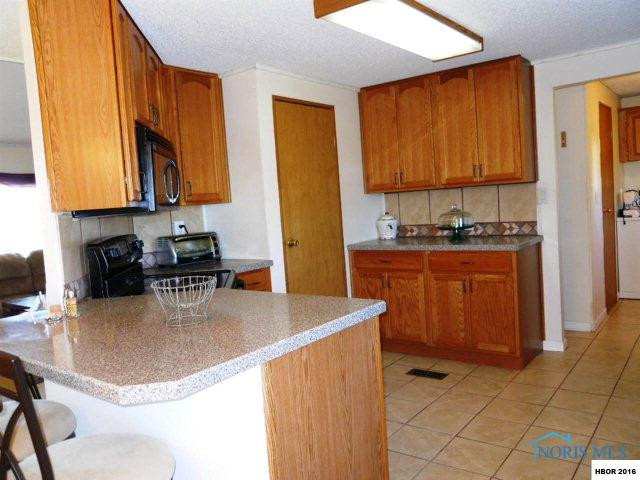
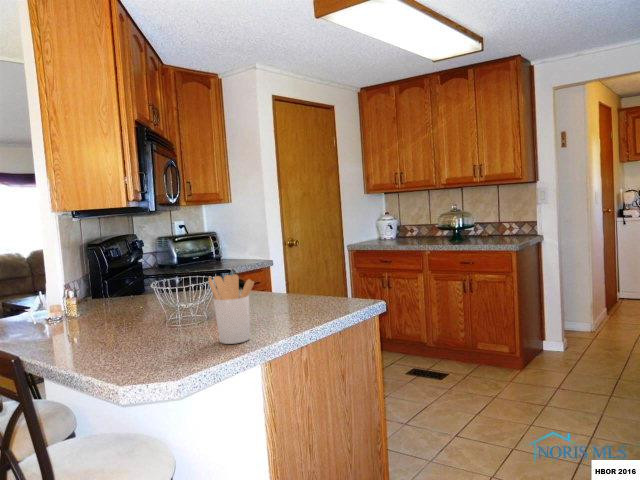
+ utensil holder (230, 306)
